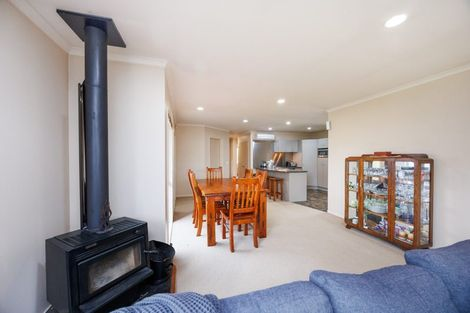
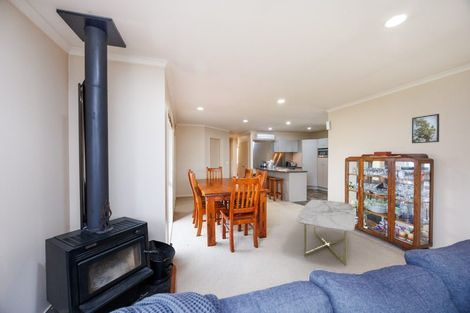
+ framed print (424, 129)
+ coffee table (327, 228)
